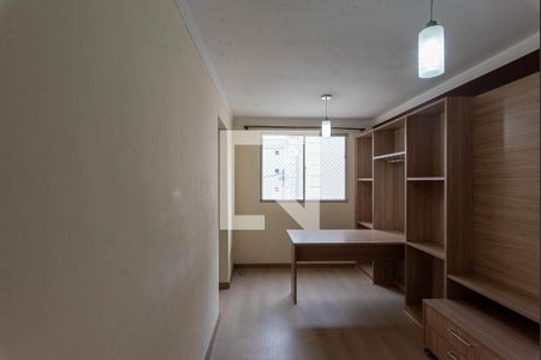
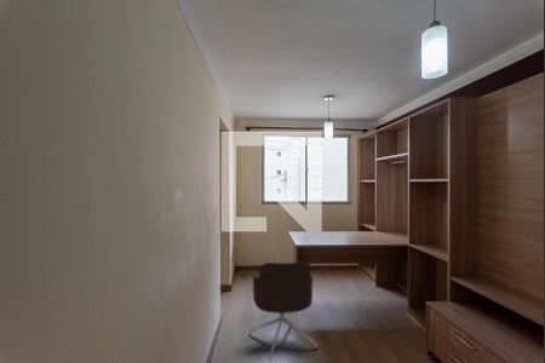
+ office chair (281, 298)
